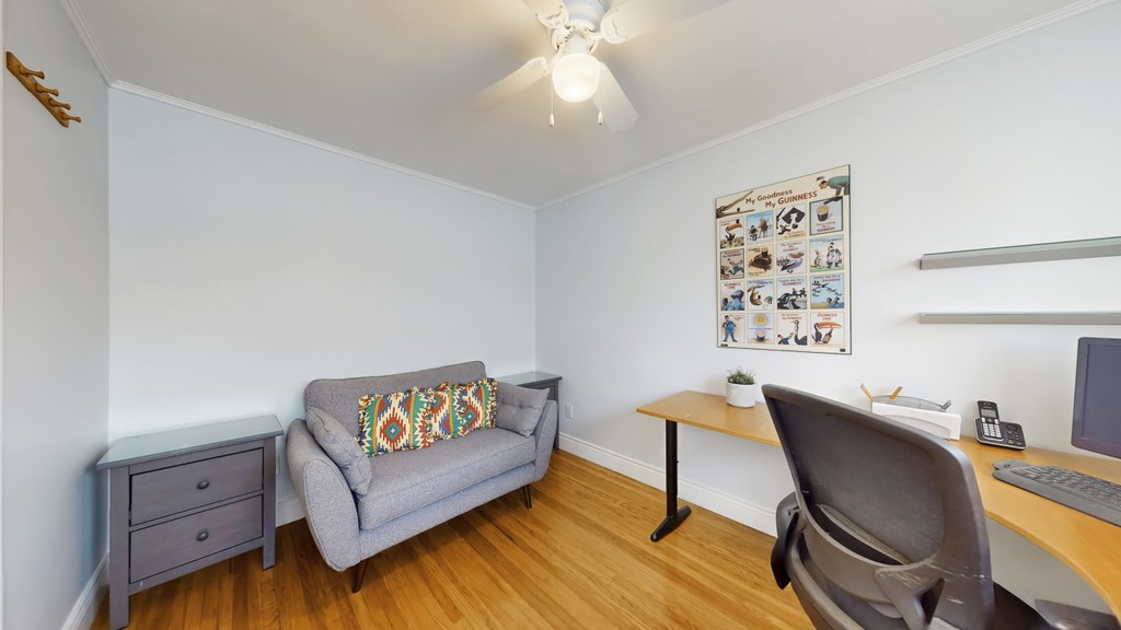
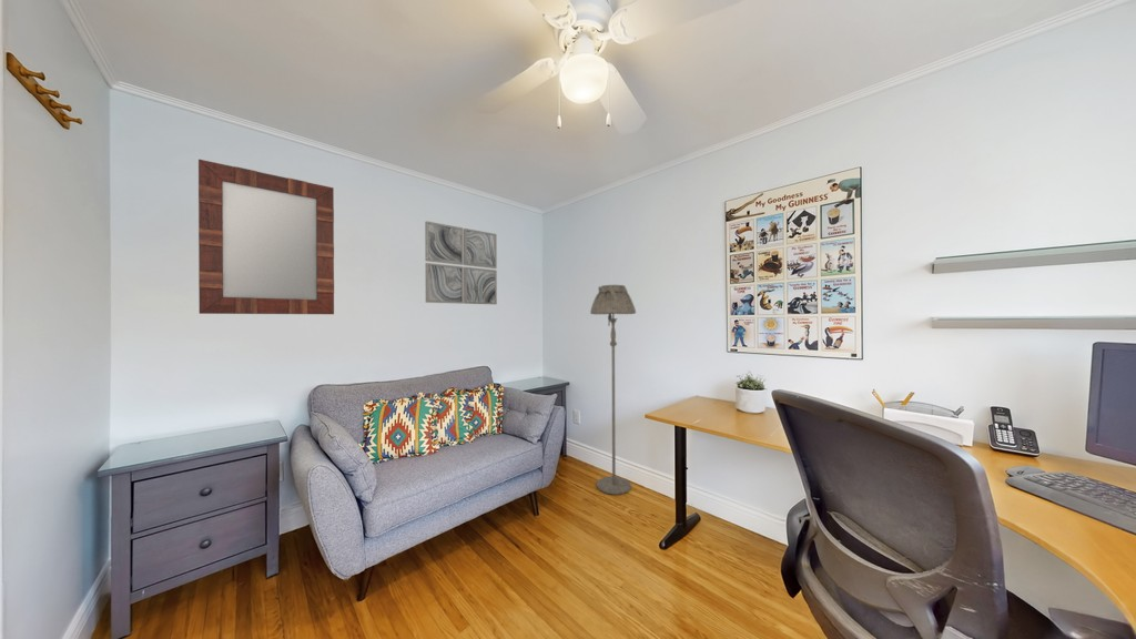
+ floor lamp (612, 385)
+ home mirror (273, 244)
+ wall art (463, 266)
